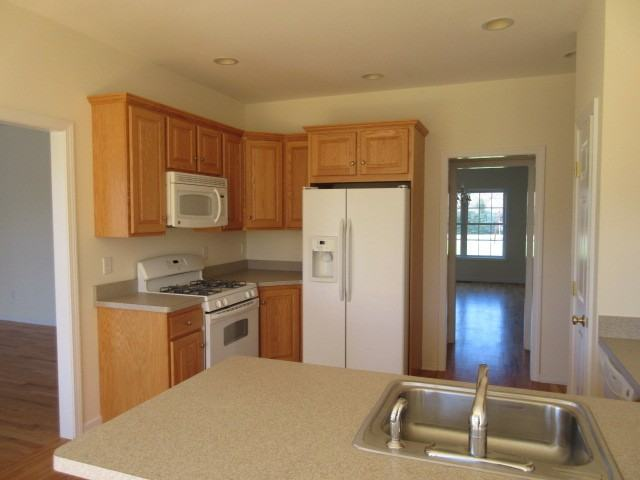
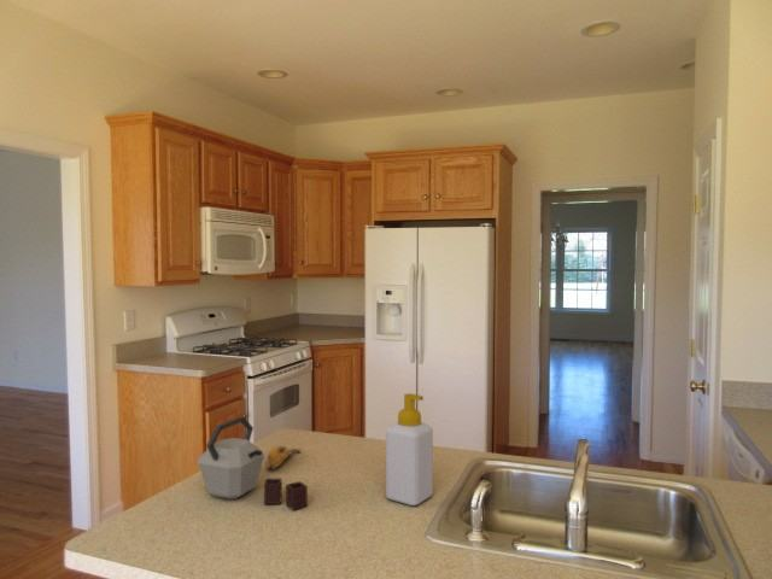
+ soap bottle (409, 446)
+ banana (280, 454)
+ kettle (256, 461)
